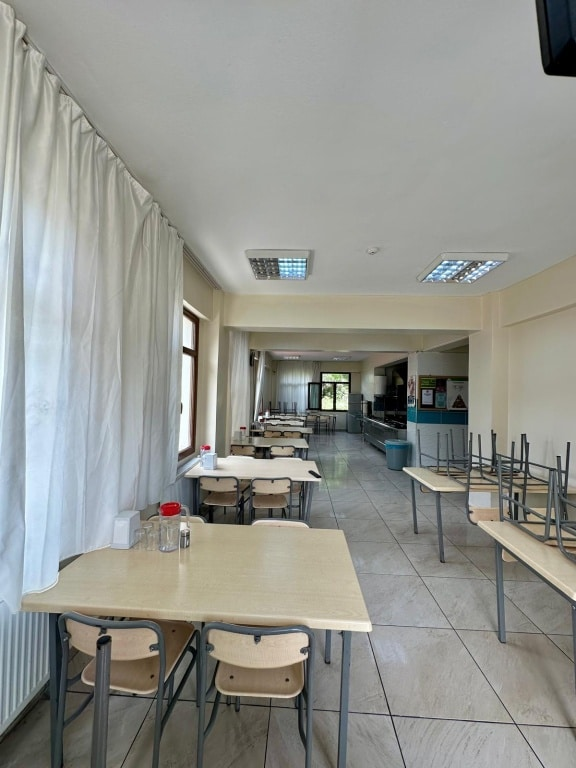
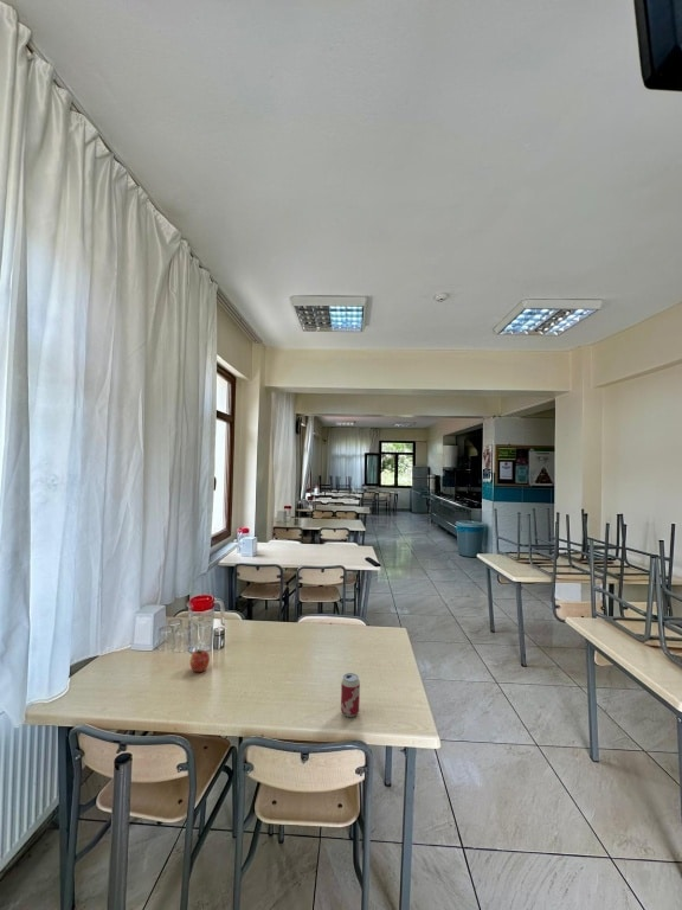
+ beverage can (349, 694)
+ apple (199, 659)
